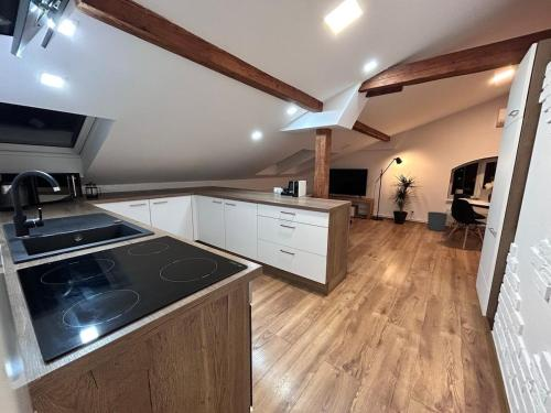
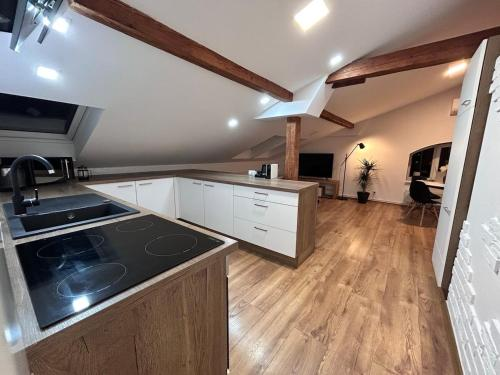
- waste bin (436, 221)
